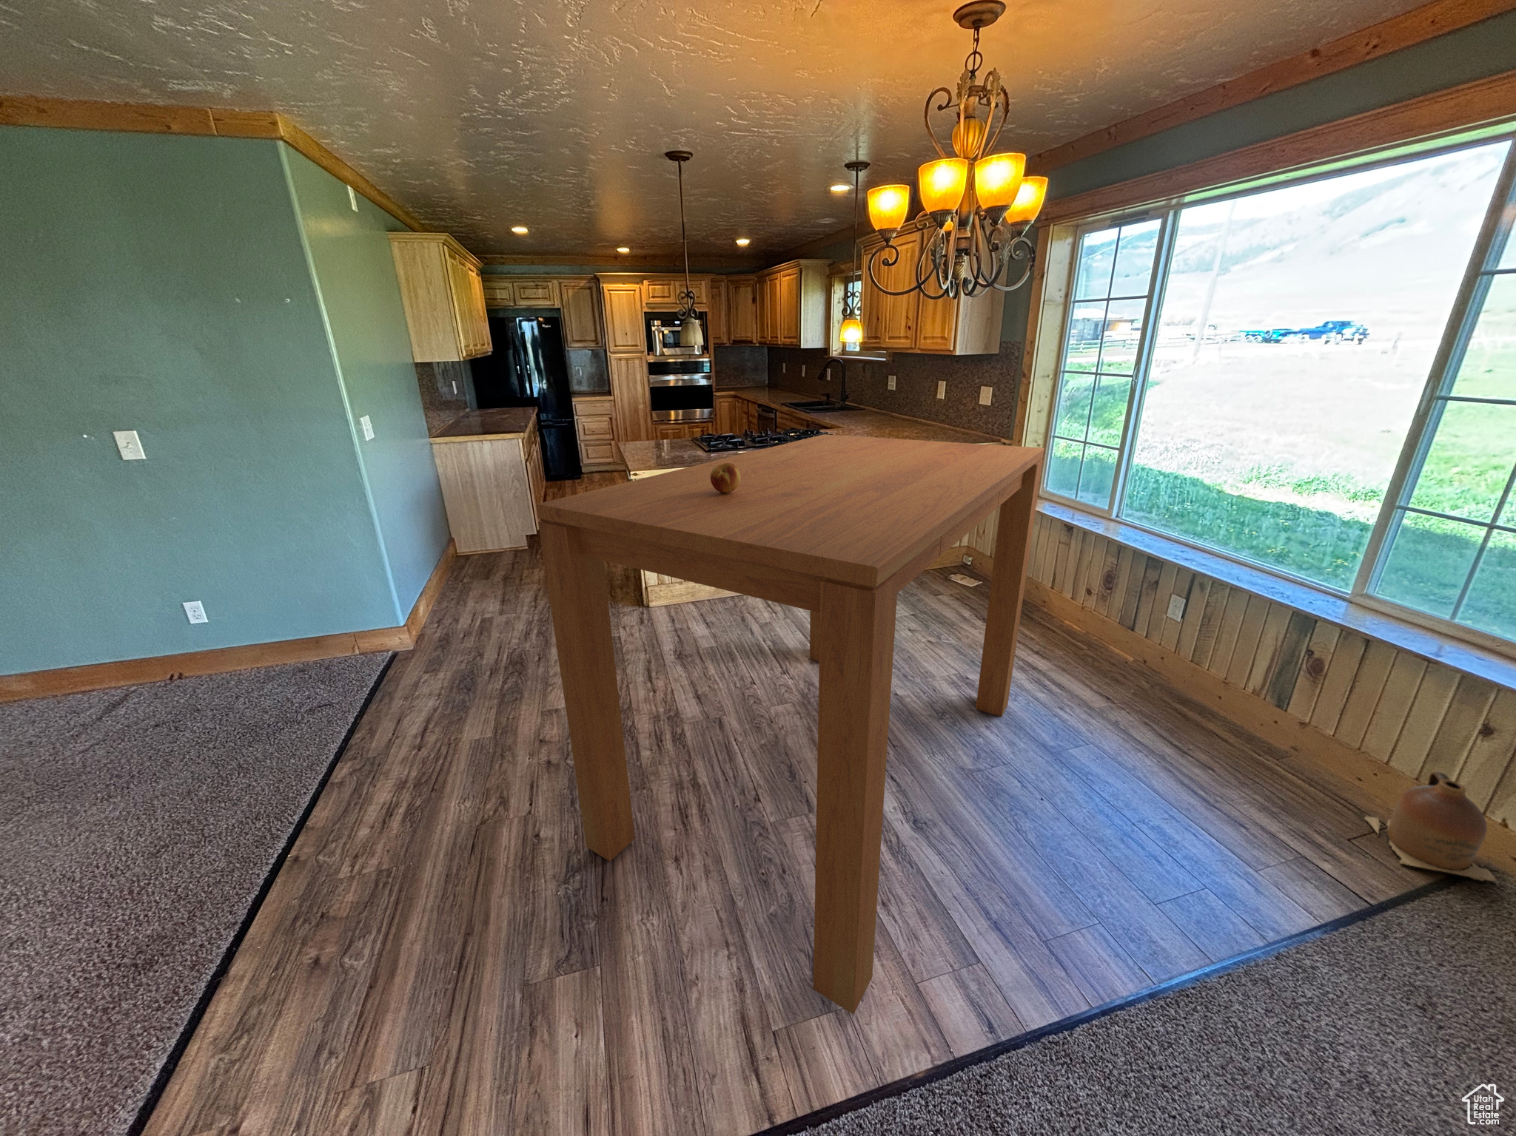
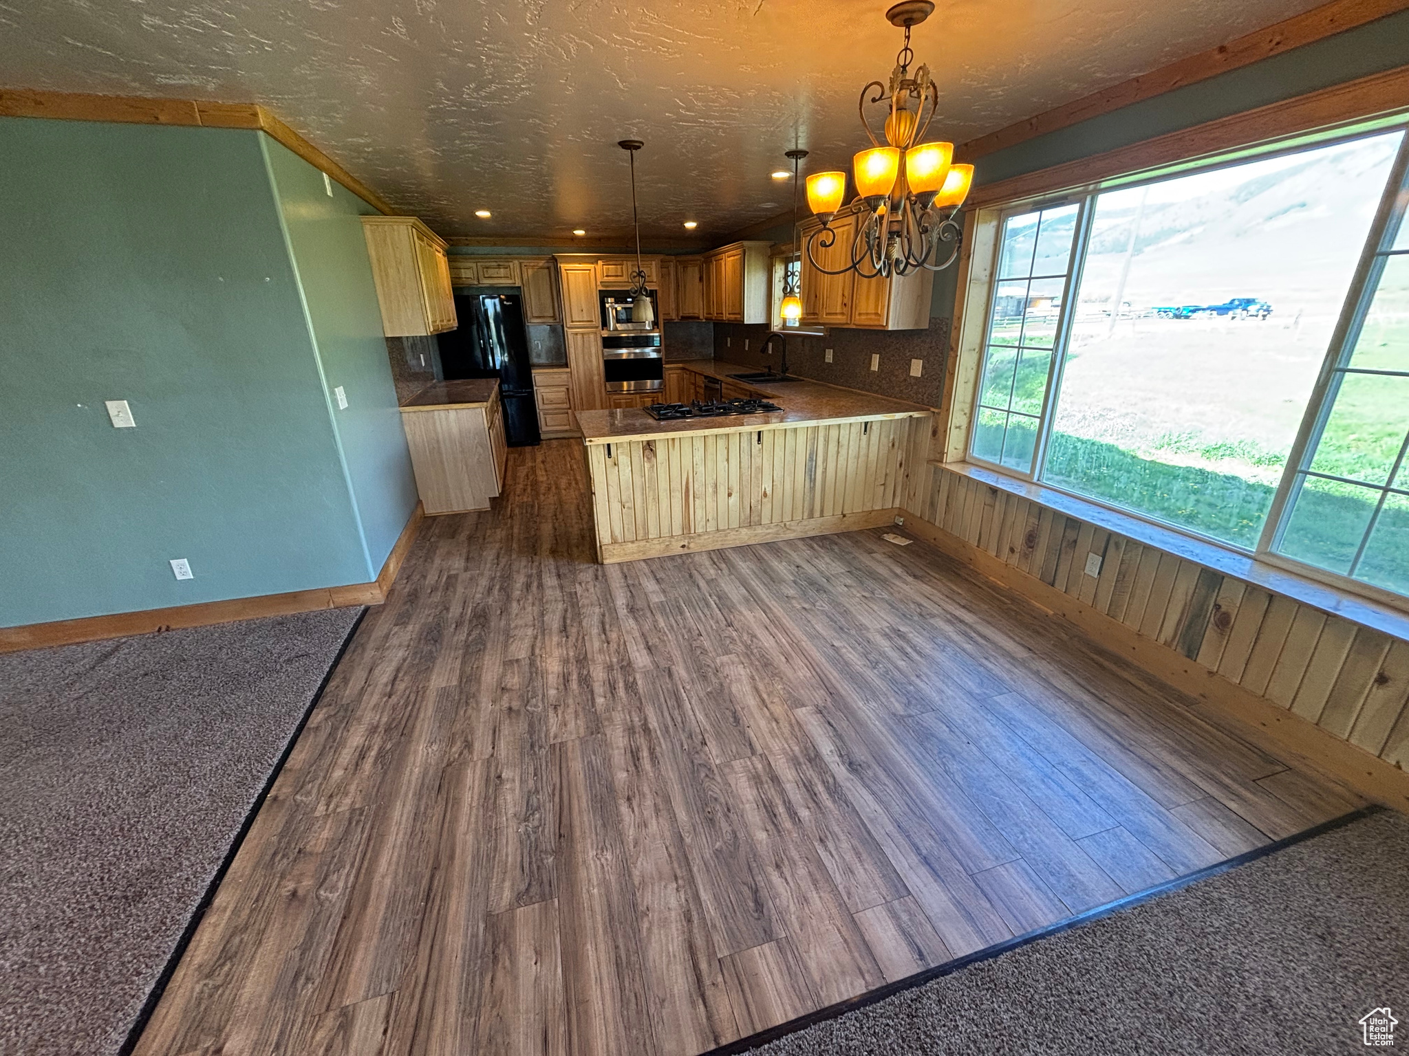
- fruit (726, 477)
- dining table (833, 631)
- ceramic jug (1436, 819)
